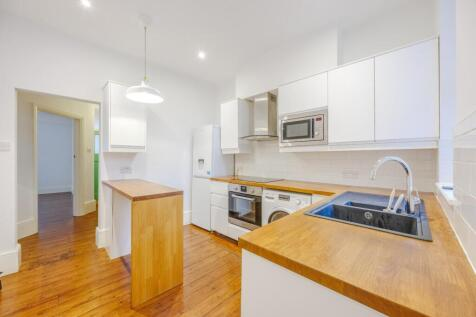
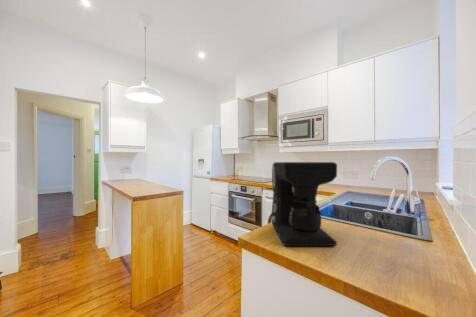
+ coffee maker (299, 198)
